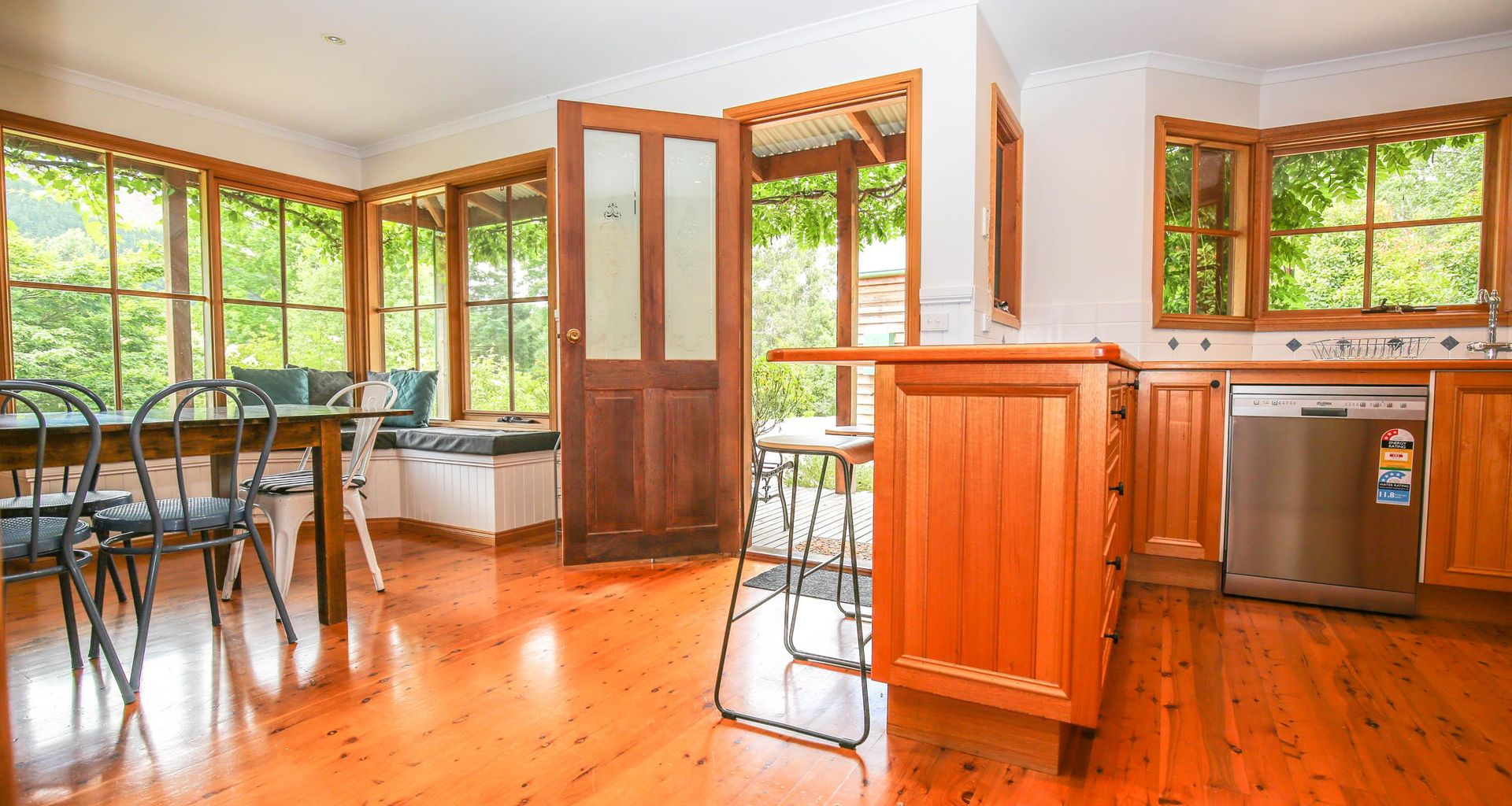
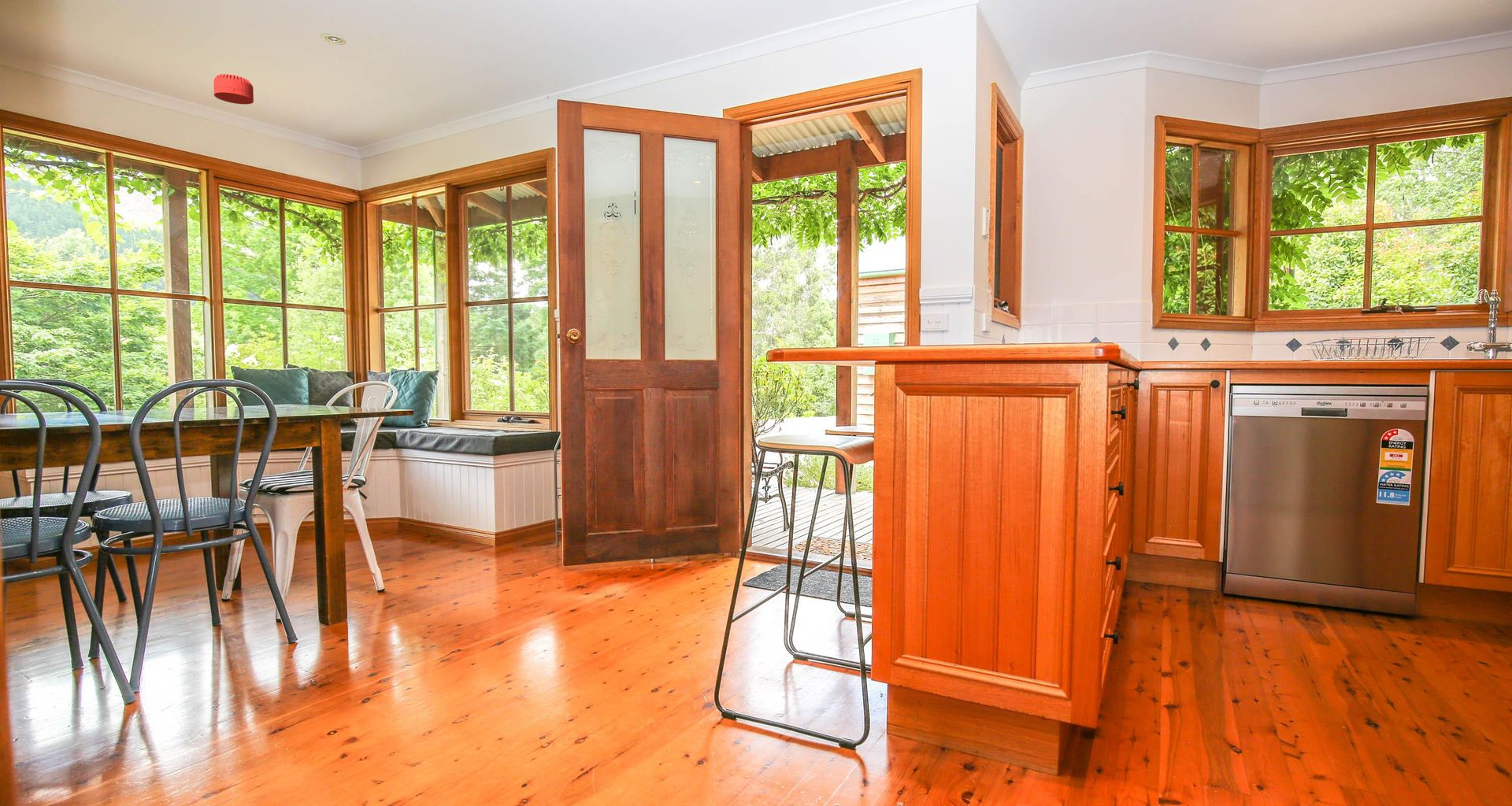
+ smoke detector (233, 88)
